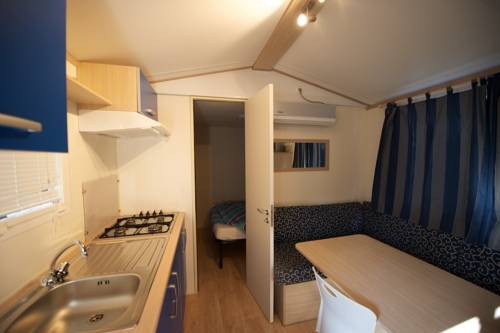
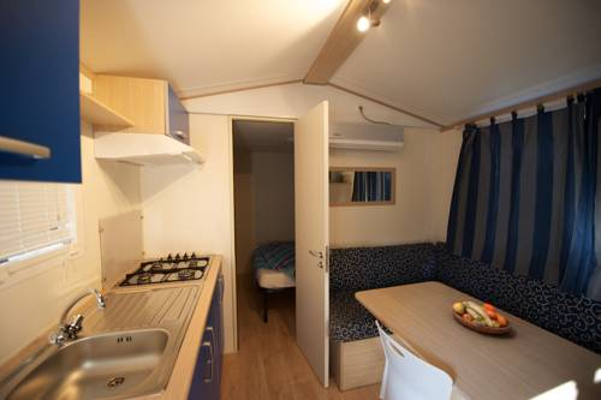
+ fruit bowl (480, 314)
